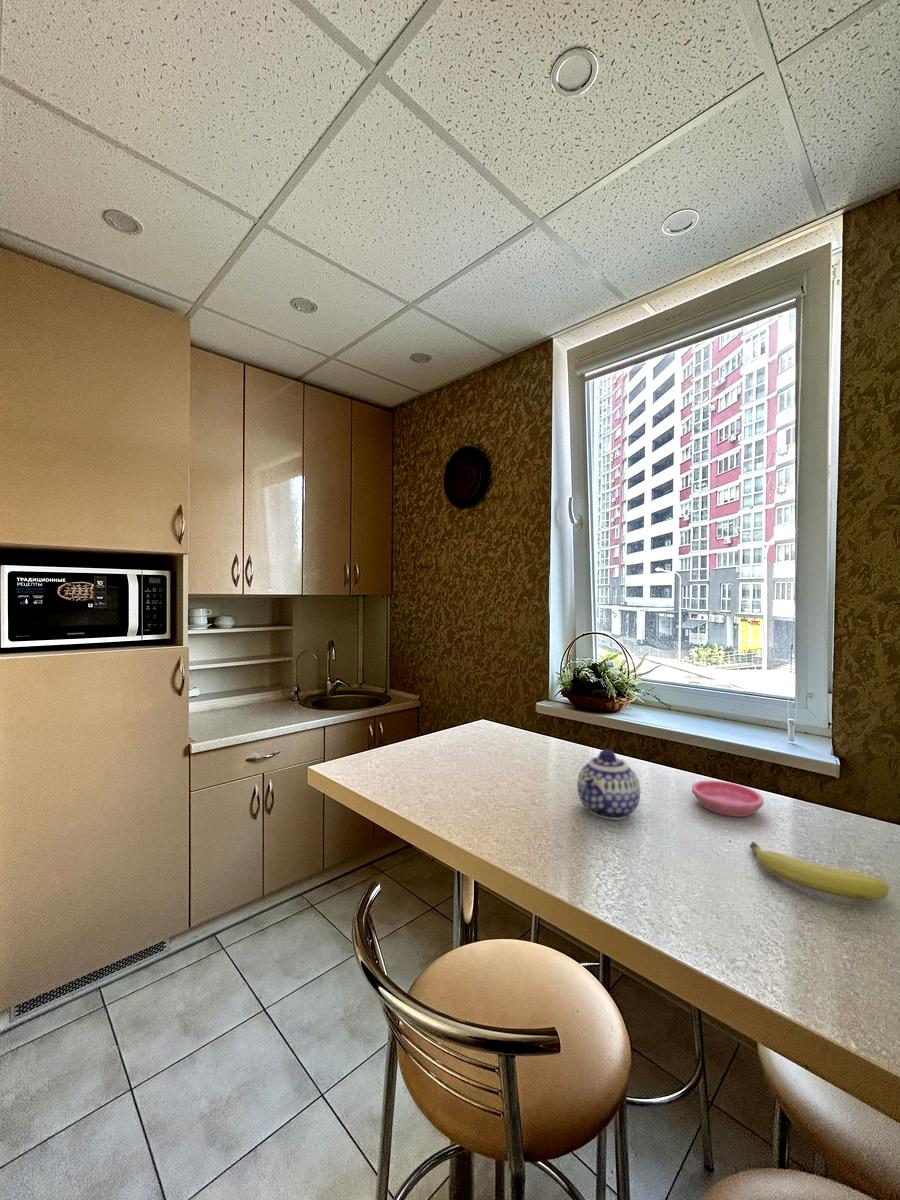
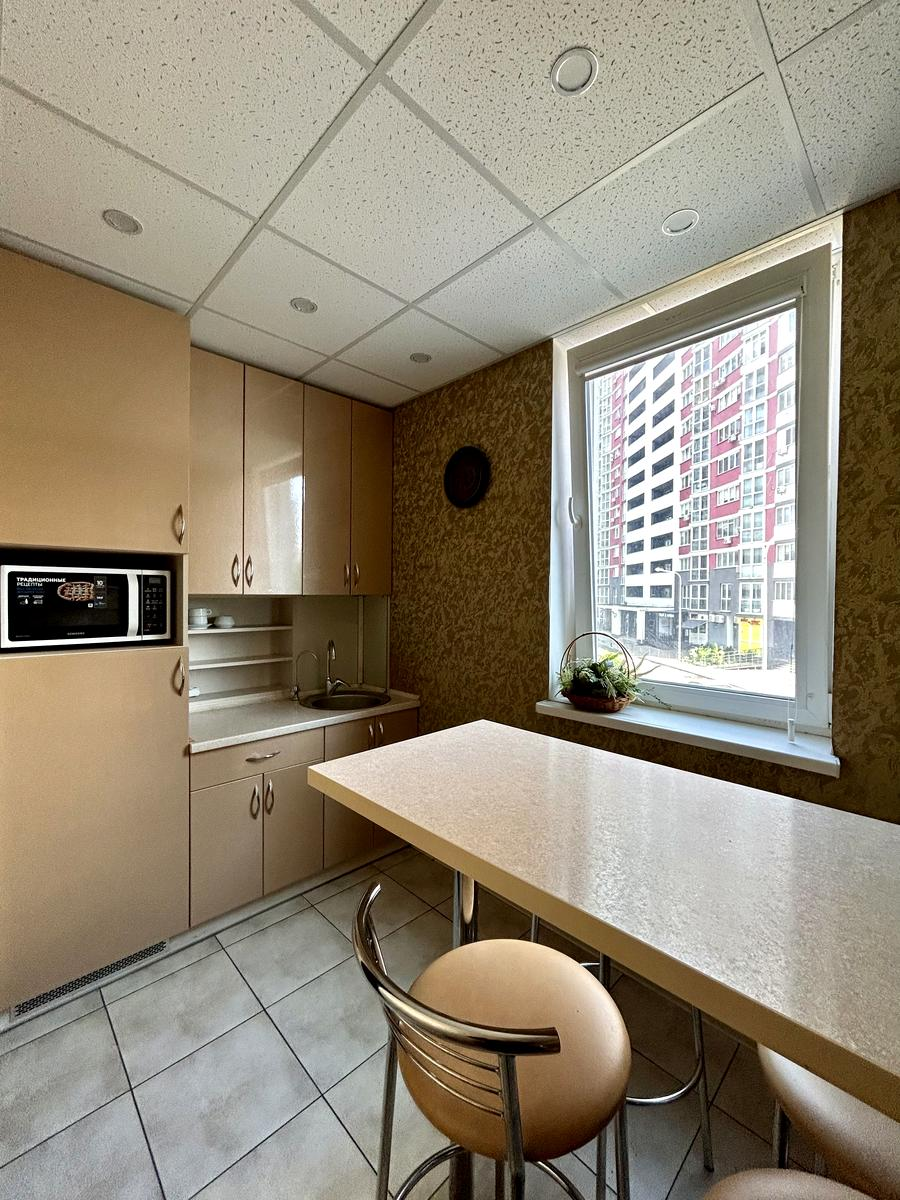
- teapot (607, 780)
- saucer (726, 799)
- fruit (809, 867)
